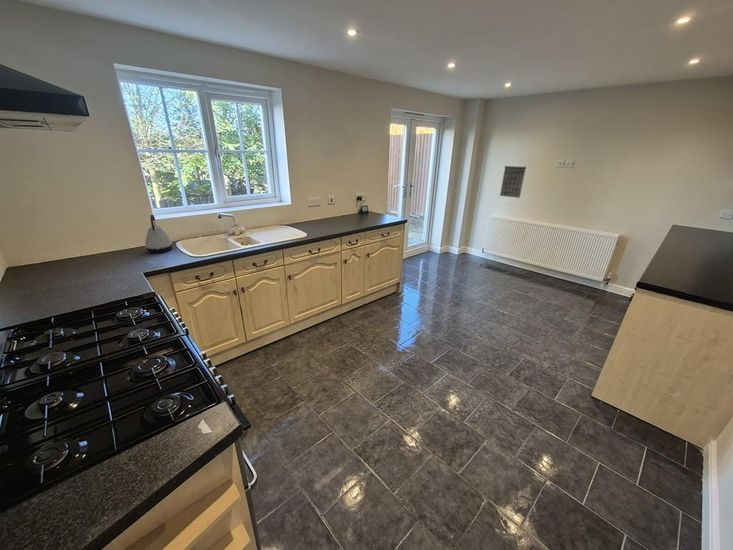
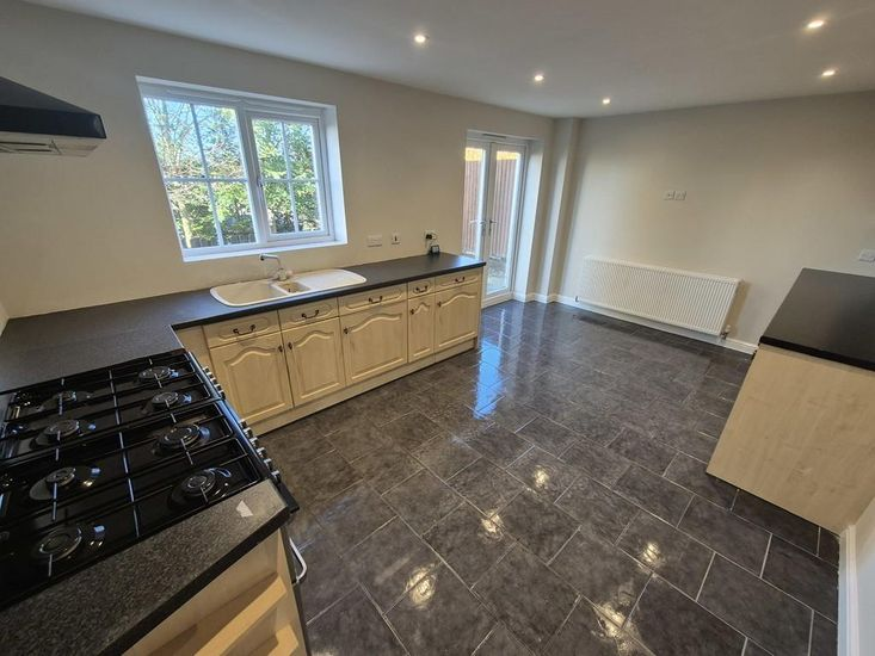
- calendar (513, 178)
- kettle (156, 232)
